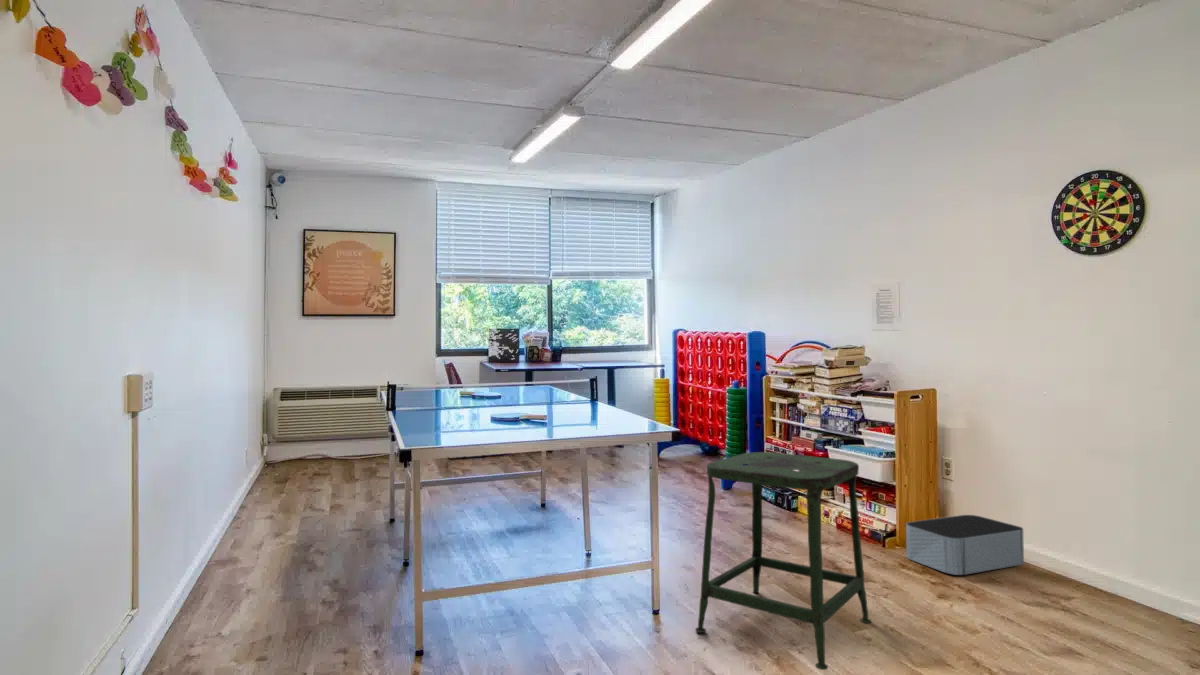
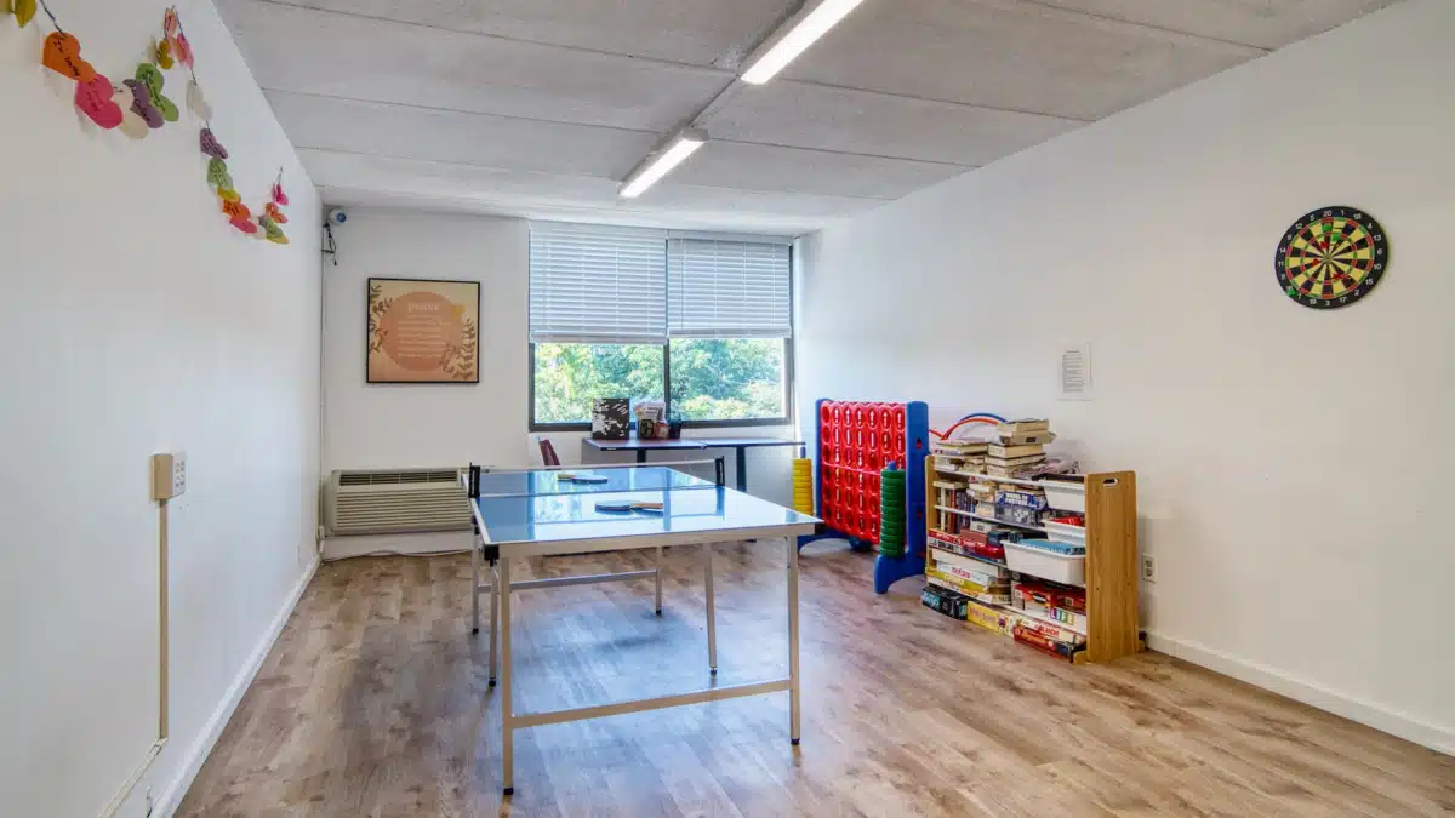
- stool (780, 560)
- storage bin (963, 542)
